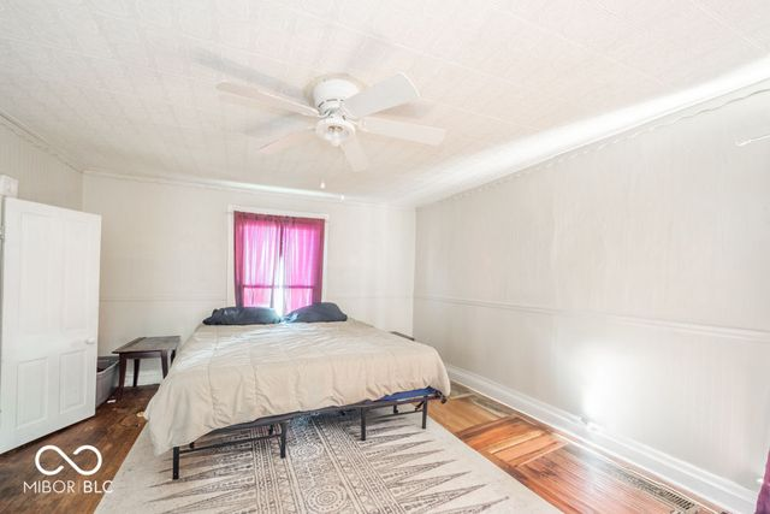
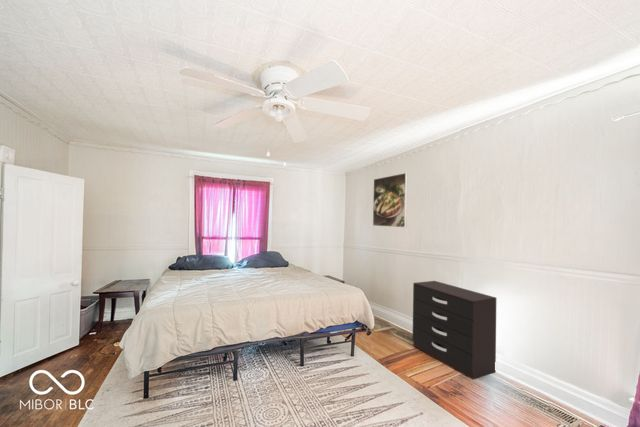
+ dresser (449, 324)
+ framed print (388, 201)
